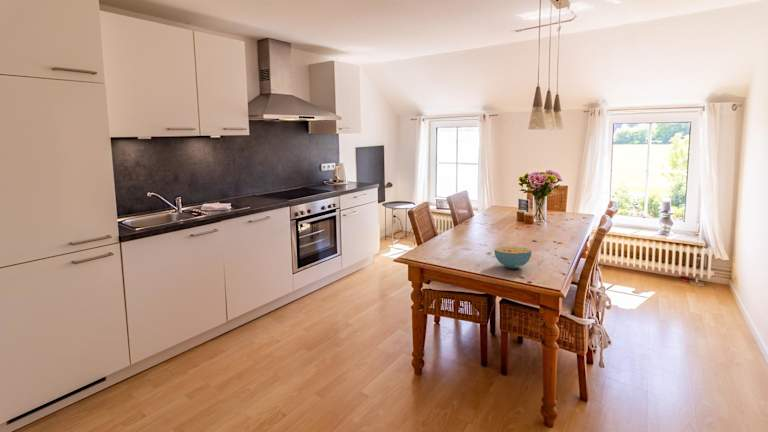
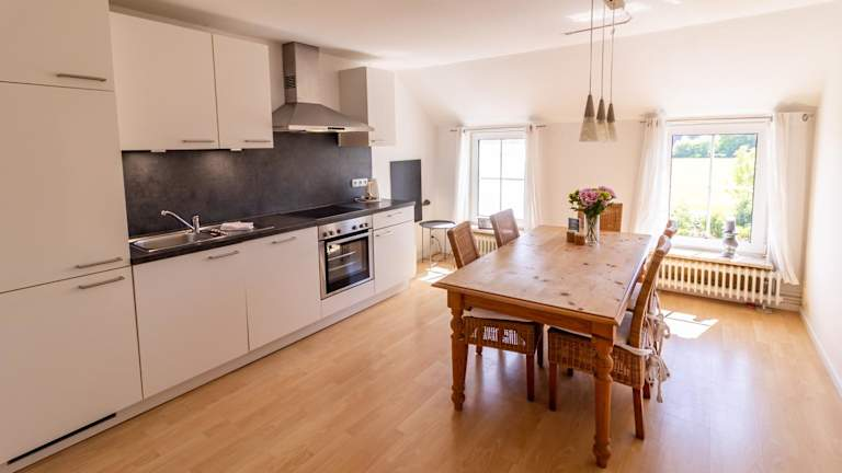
- cereal bowl (512, 258)
